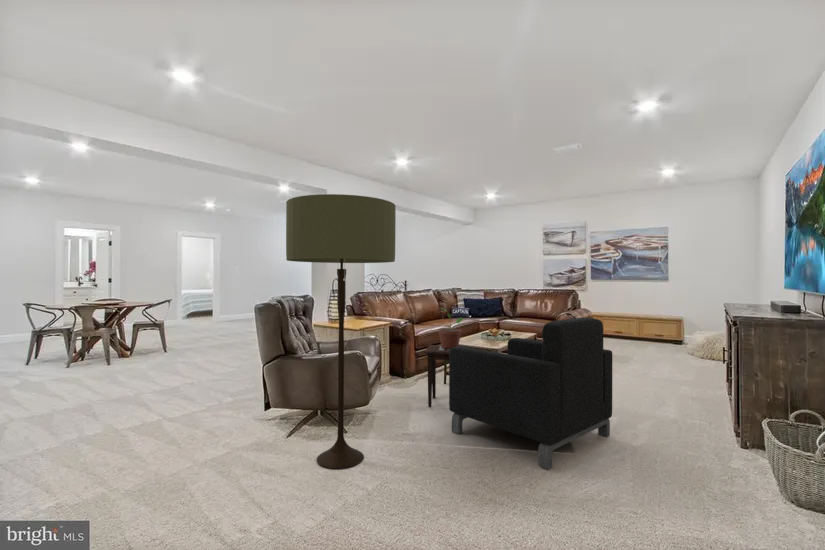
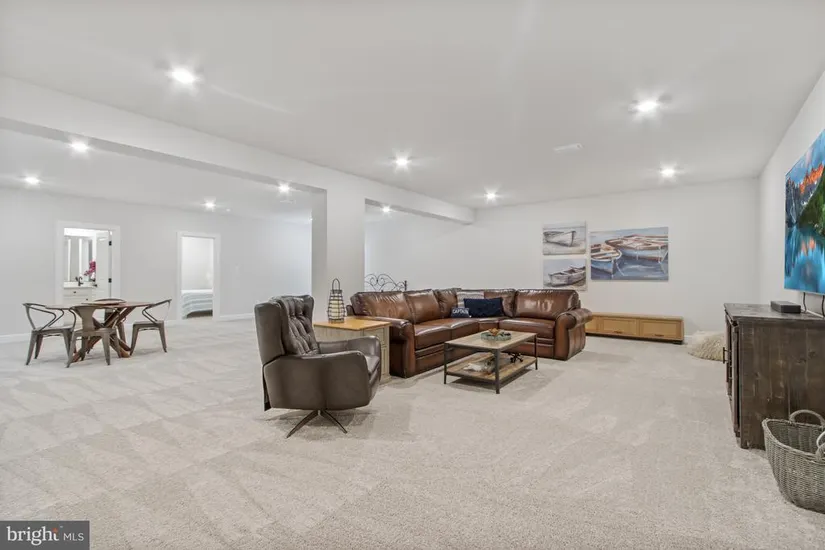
- armchair (528, 374)
- floor lamp (341, 330)
- side table (435, 374)
- potted plant (449, 328)
